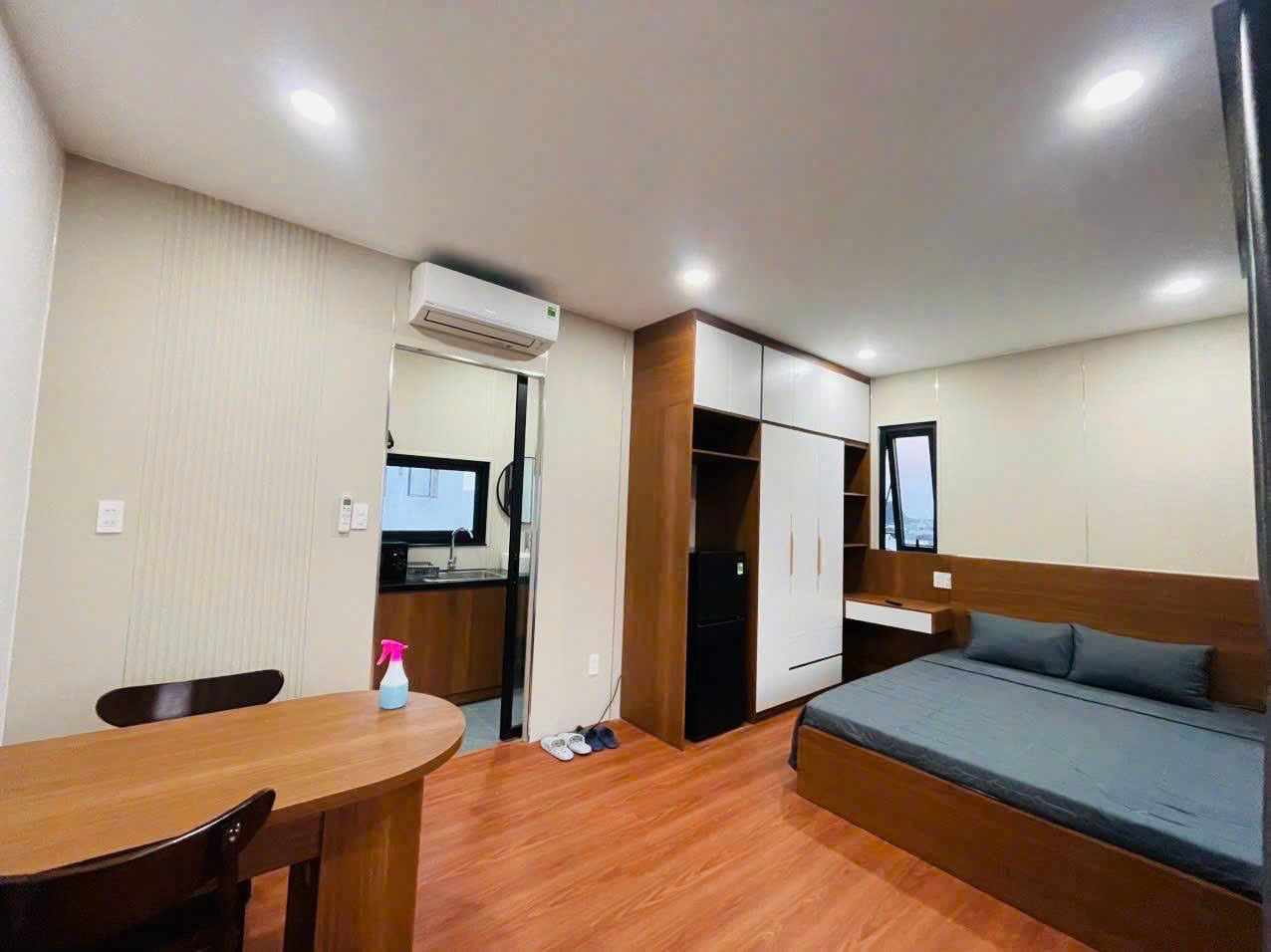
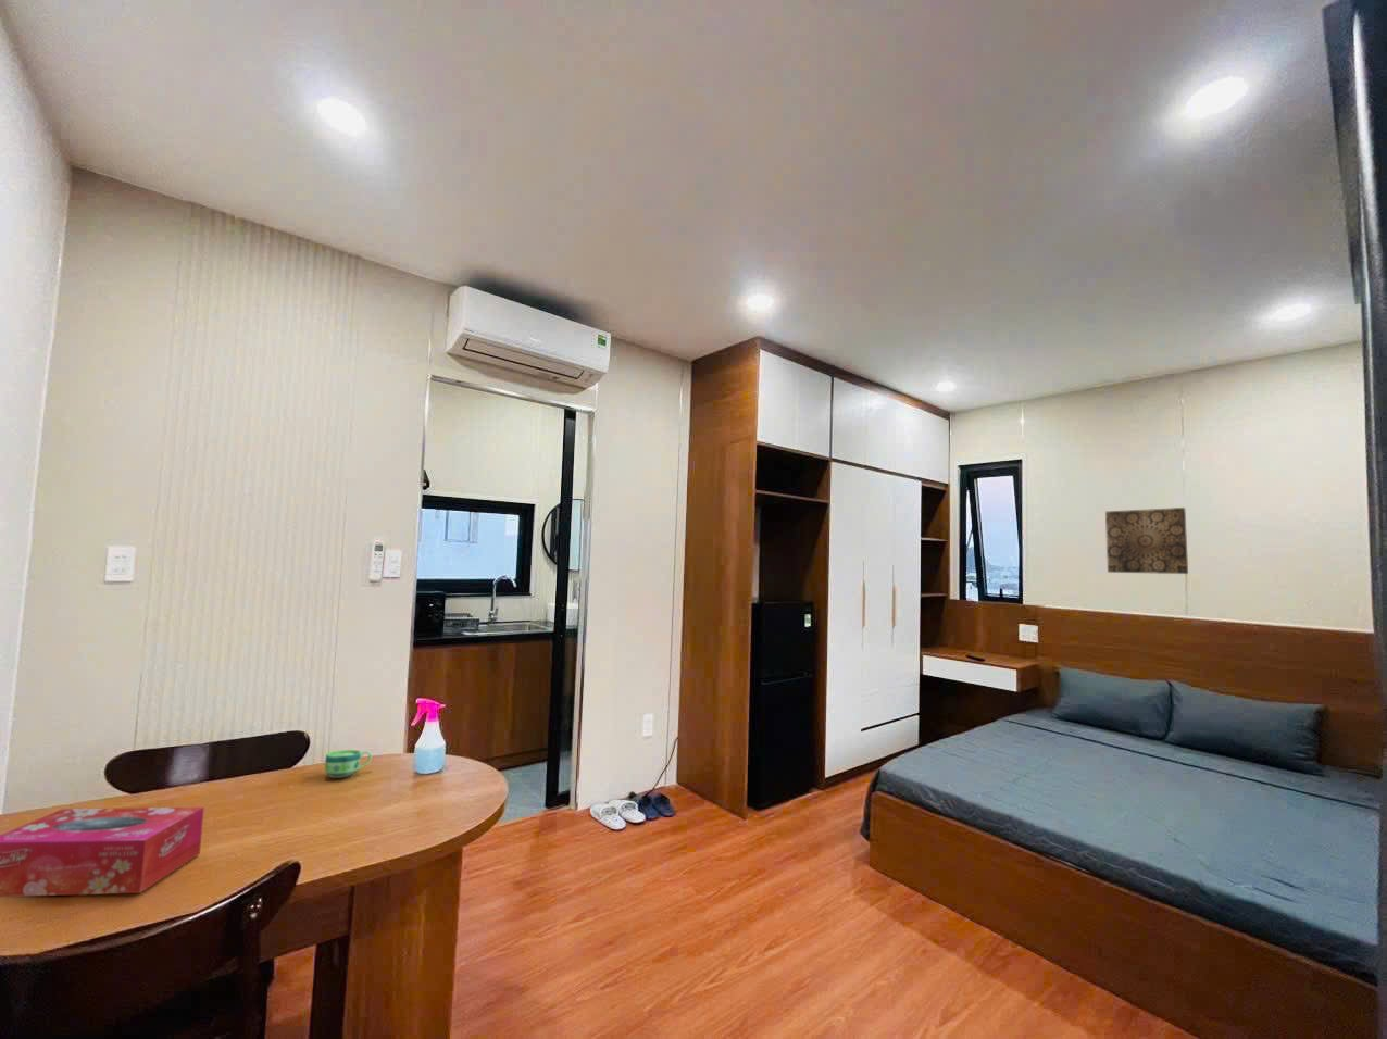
+ tissue box (98, 848)
+ wall art (1145, 541)
+ cup (348, 762)
